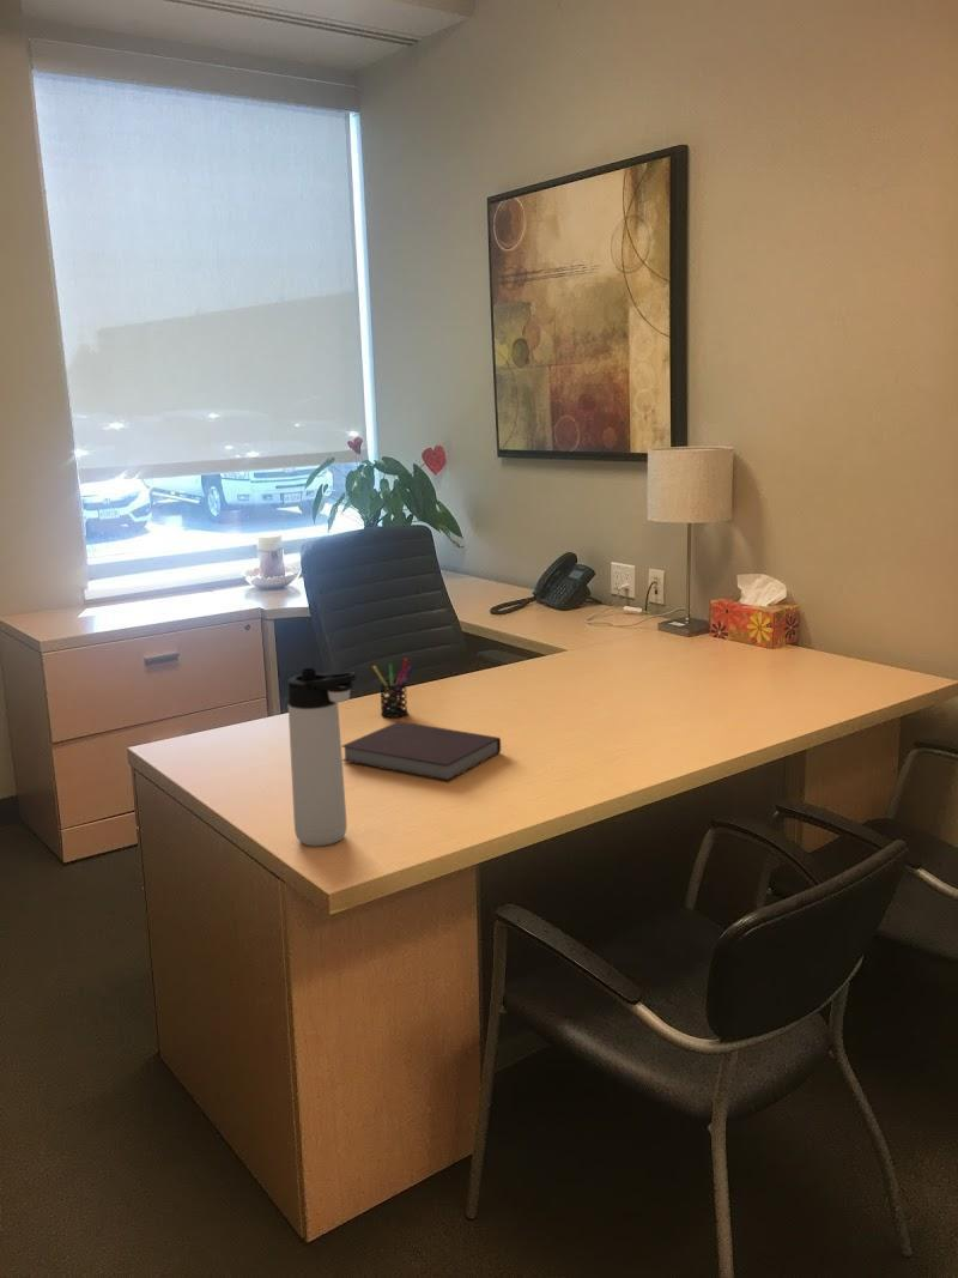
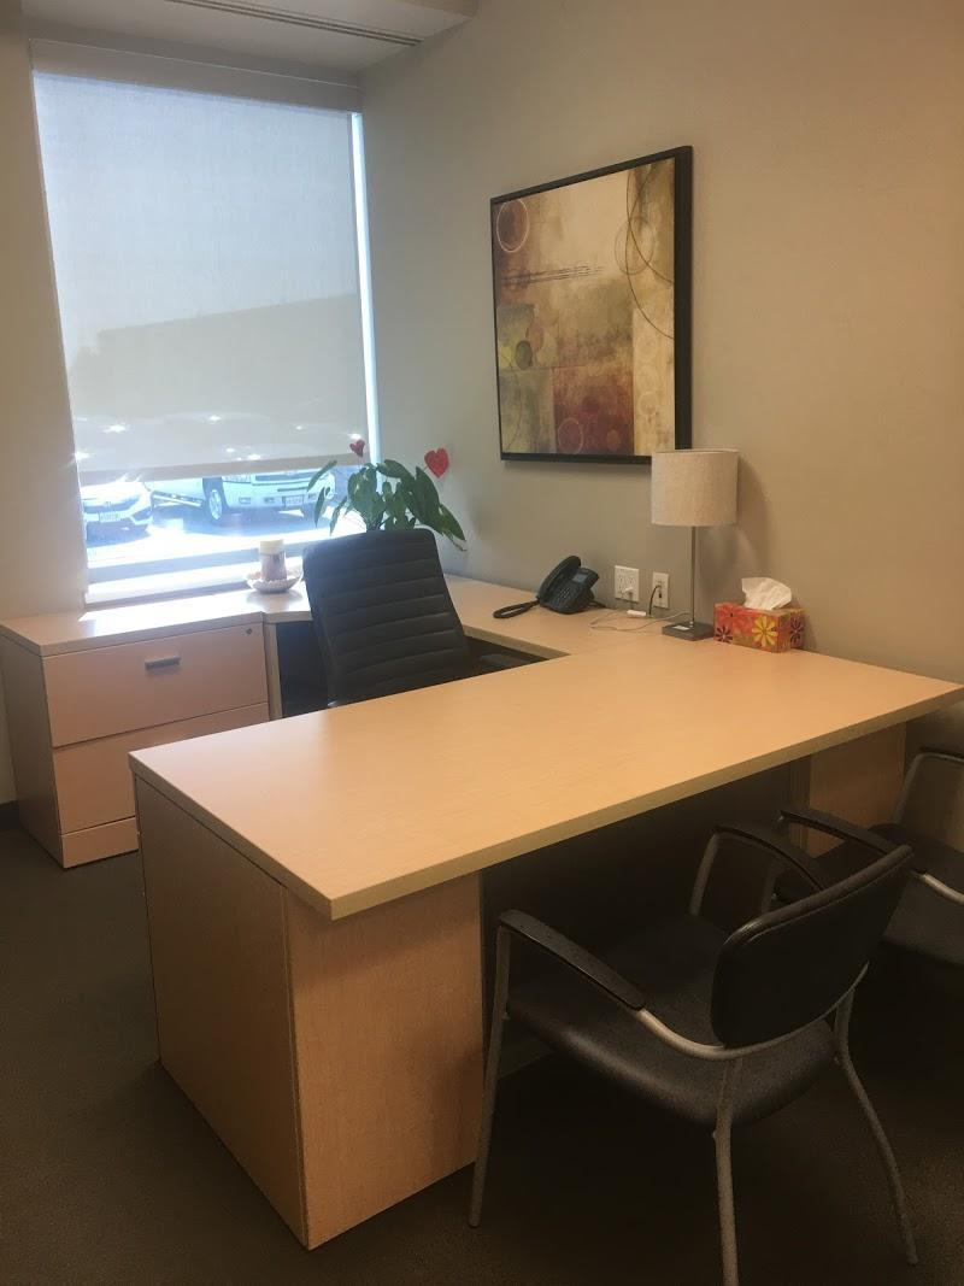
- thermos bottle (326, 756)
- notebook (422, 749)
- pen holder (394, 685)
